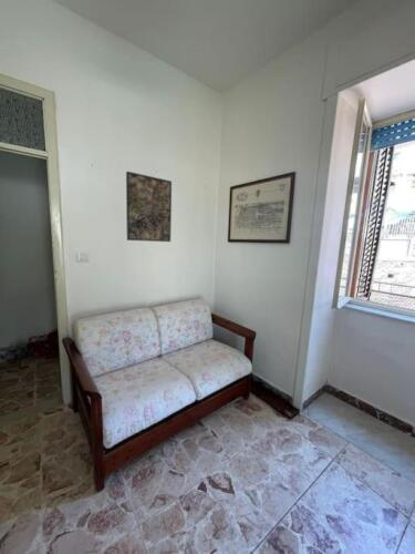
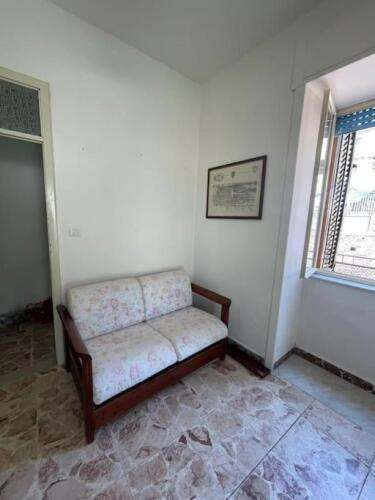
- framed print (149, 209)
